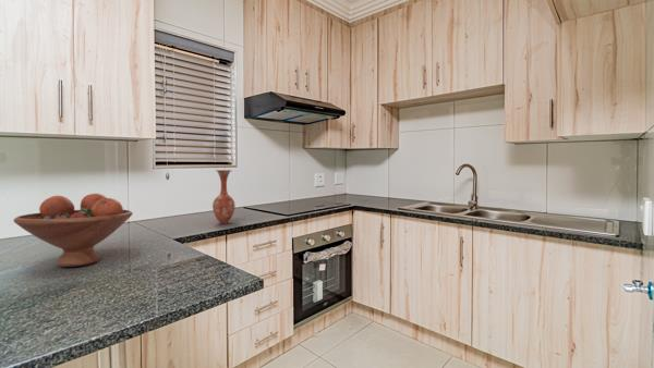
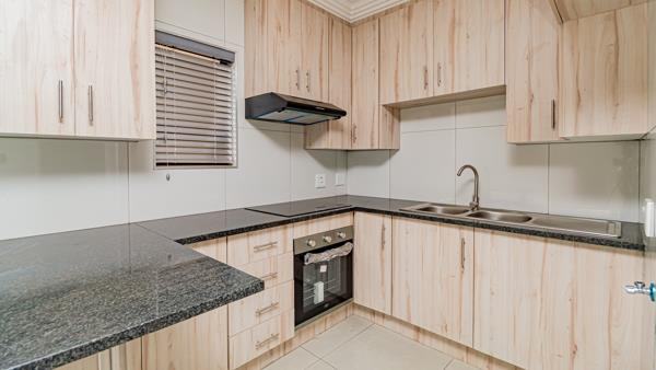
- vase (223, 196)
- fruit bowl (78, 229)
